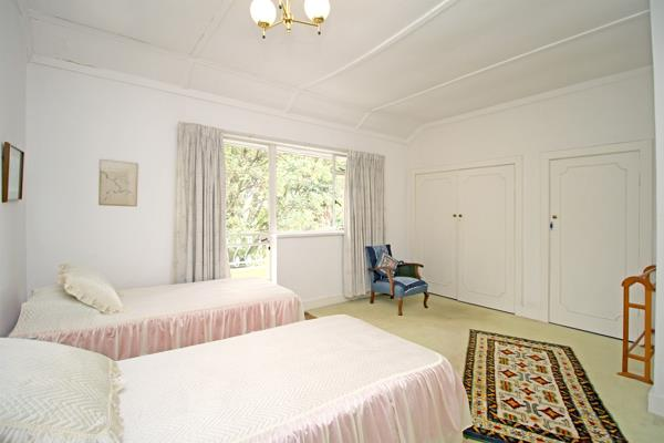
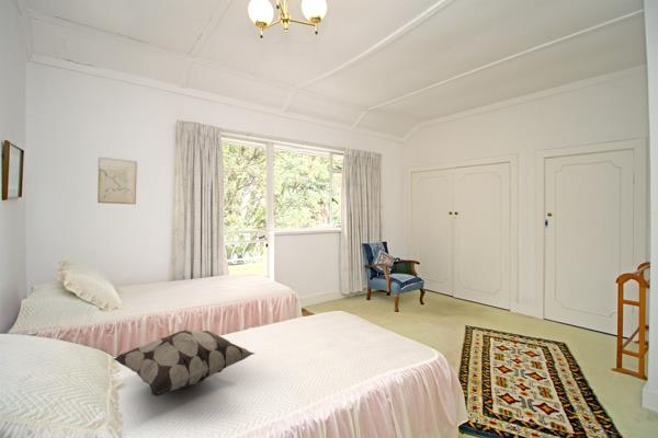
+ decorative pillow (185, 355)
